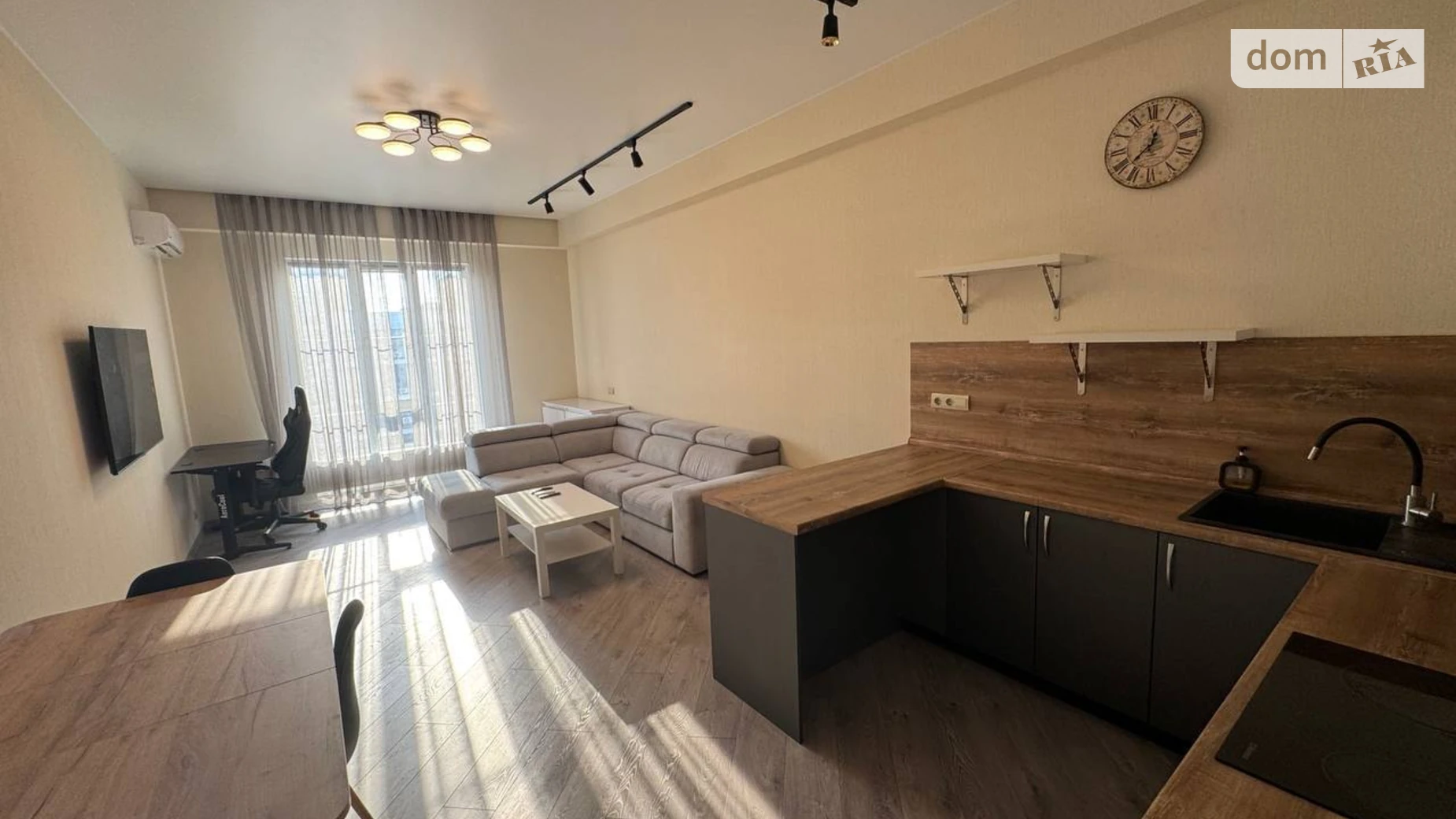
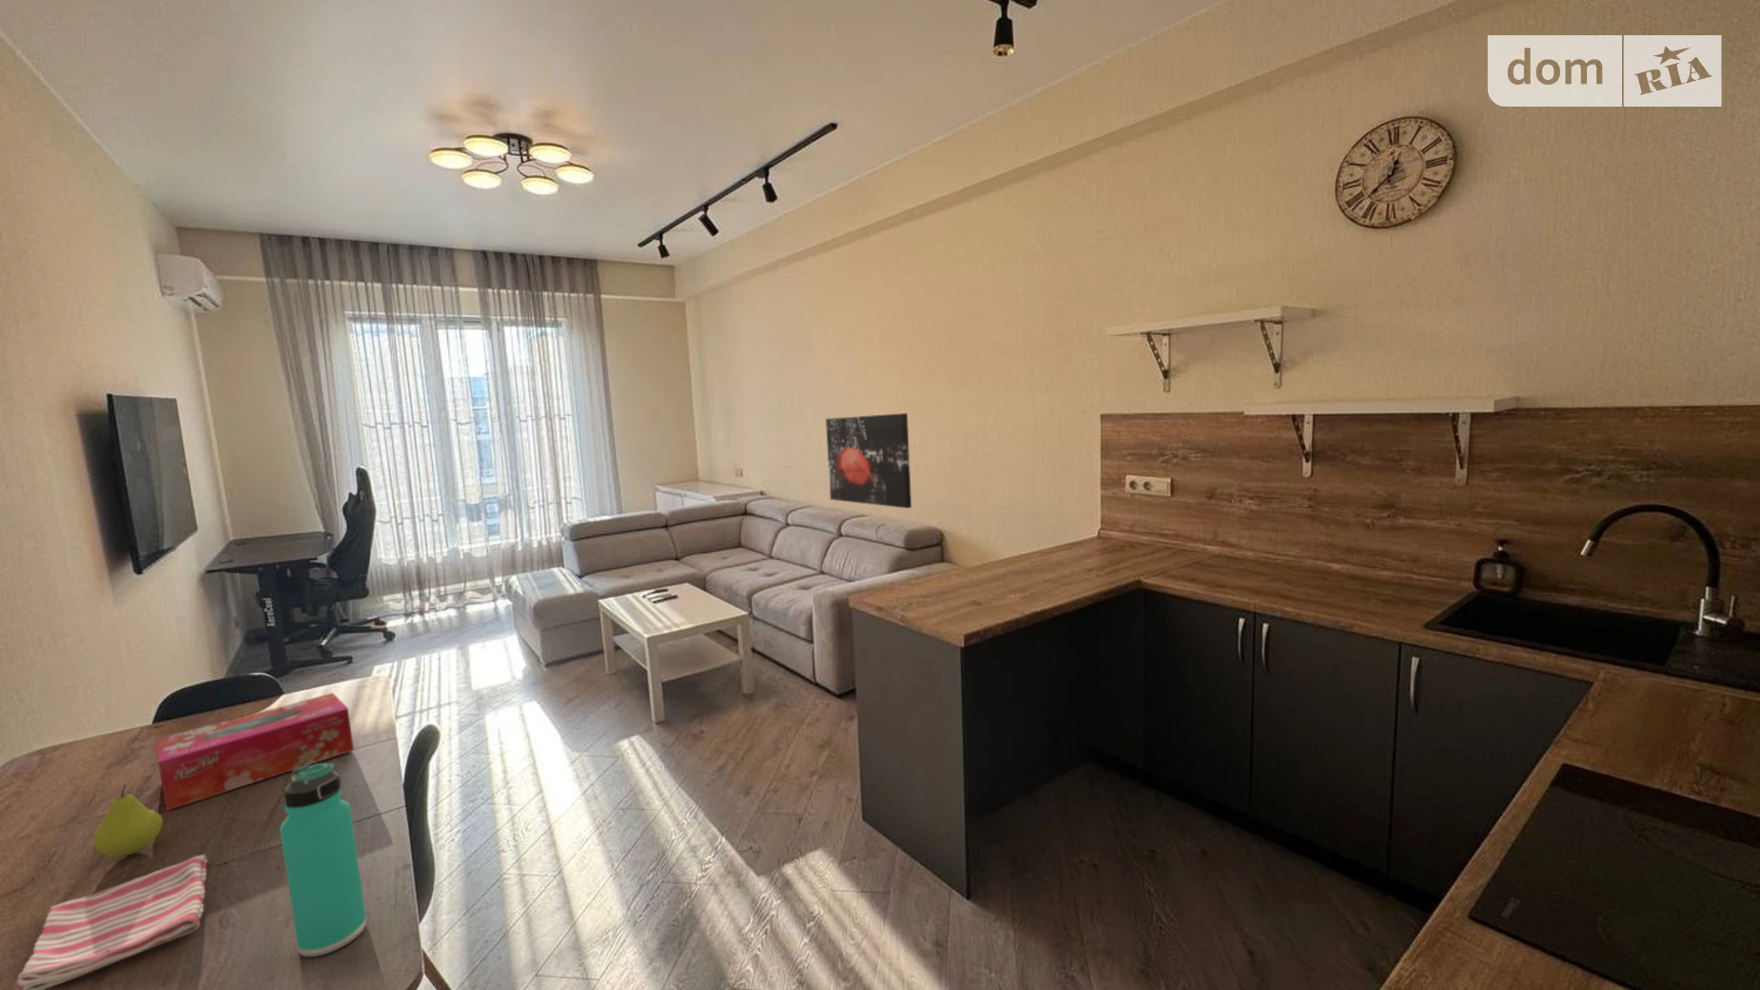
+ wall art (864, 459)
+ dish towel (123, 913)
+ tissue box (257, 746)
+ fruit (127, 818)
+ thermos bottle (320, 853)
